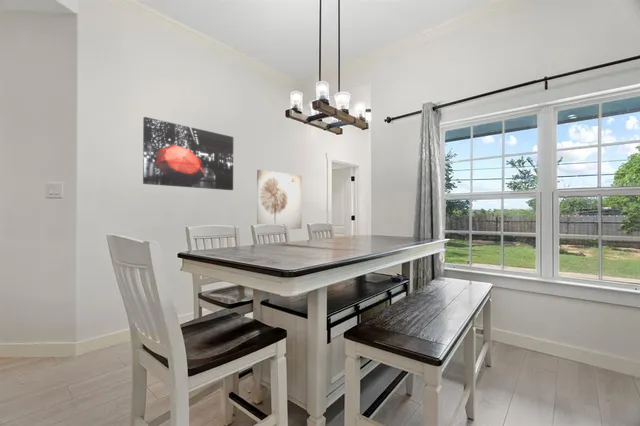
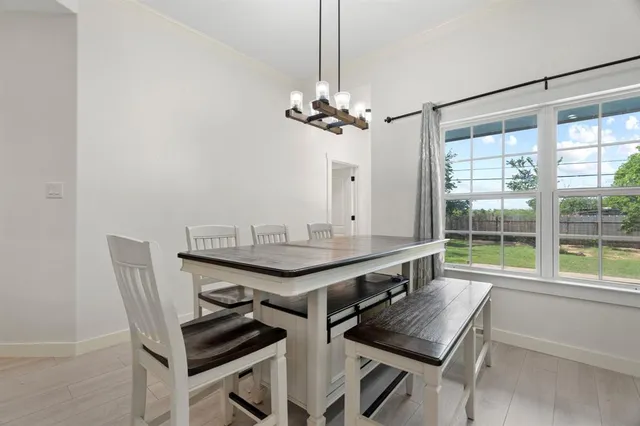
- wall art (193, 157)
- wall art (280, 201)
